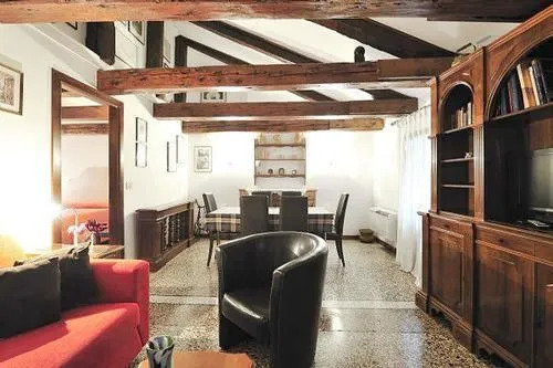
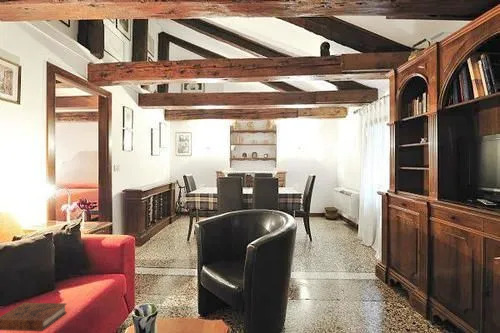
+ book (32, 316)
